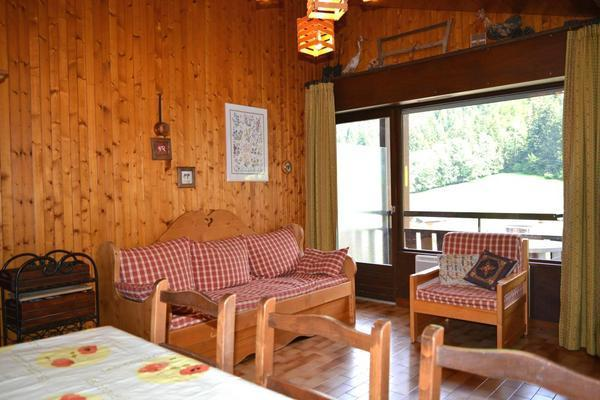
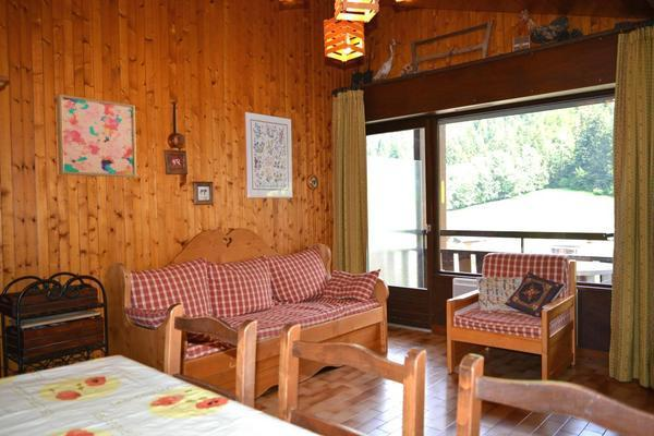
+ wall art (98, 137)
